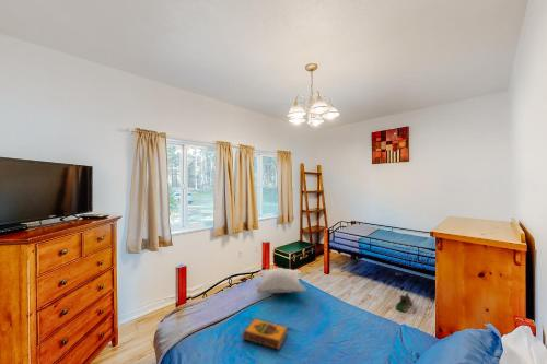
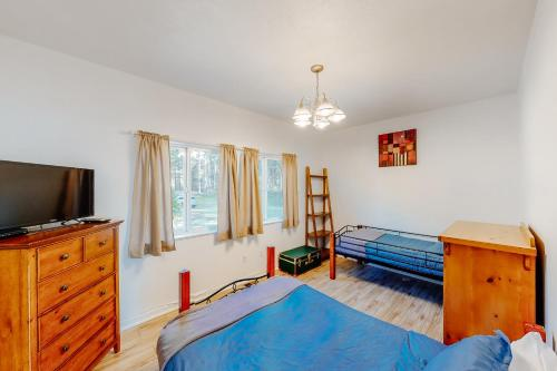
- hardback book (265, 333)
- toy train (404, 301)
- pillow (280, 280)
